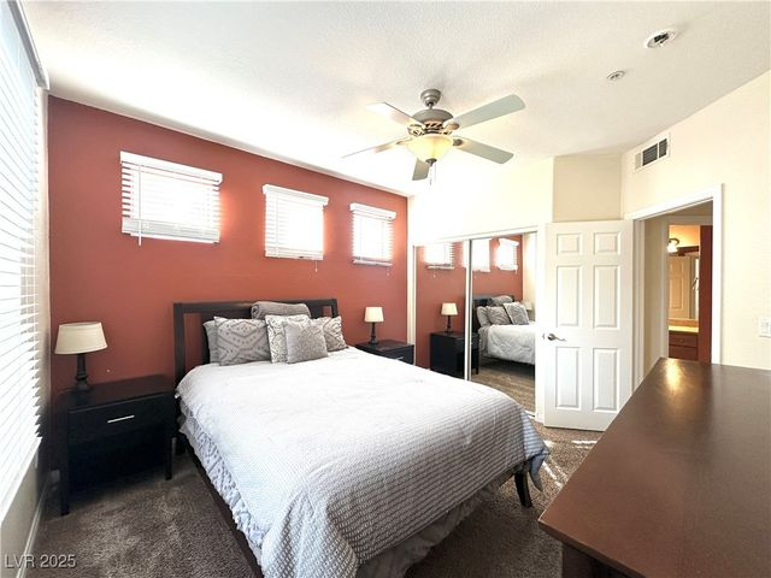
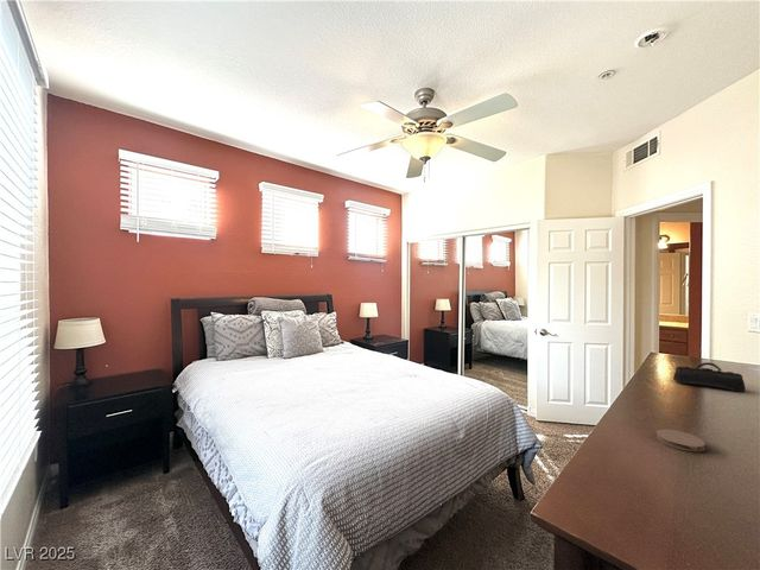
+ pencil case (707, 374)
+ coaster (679, 439)
